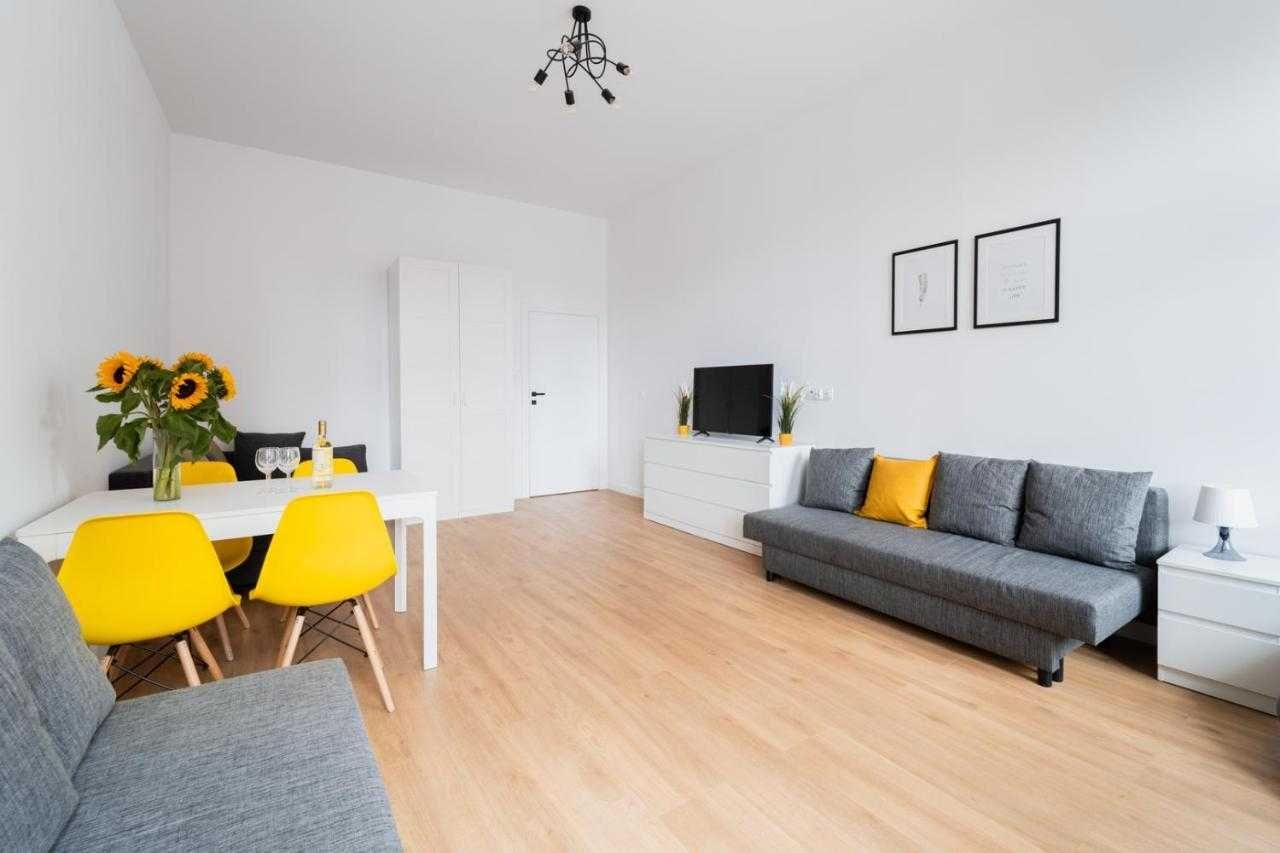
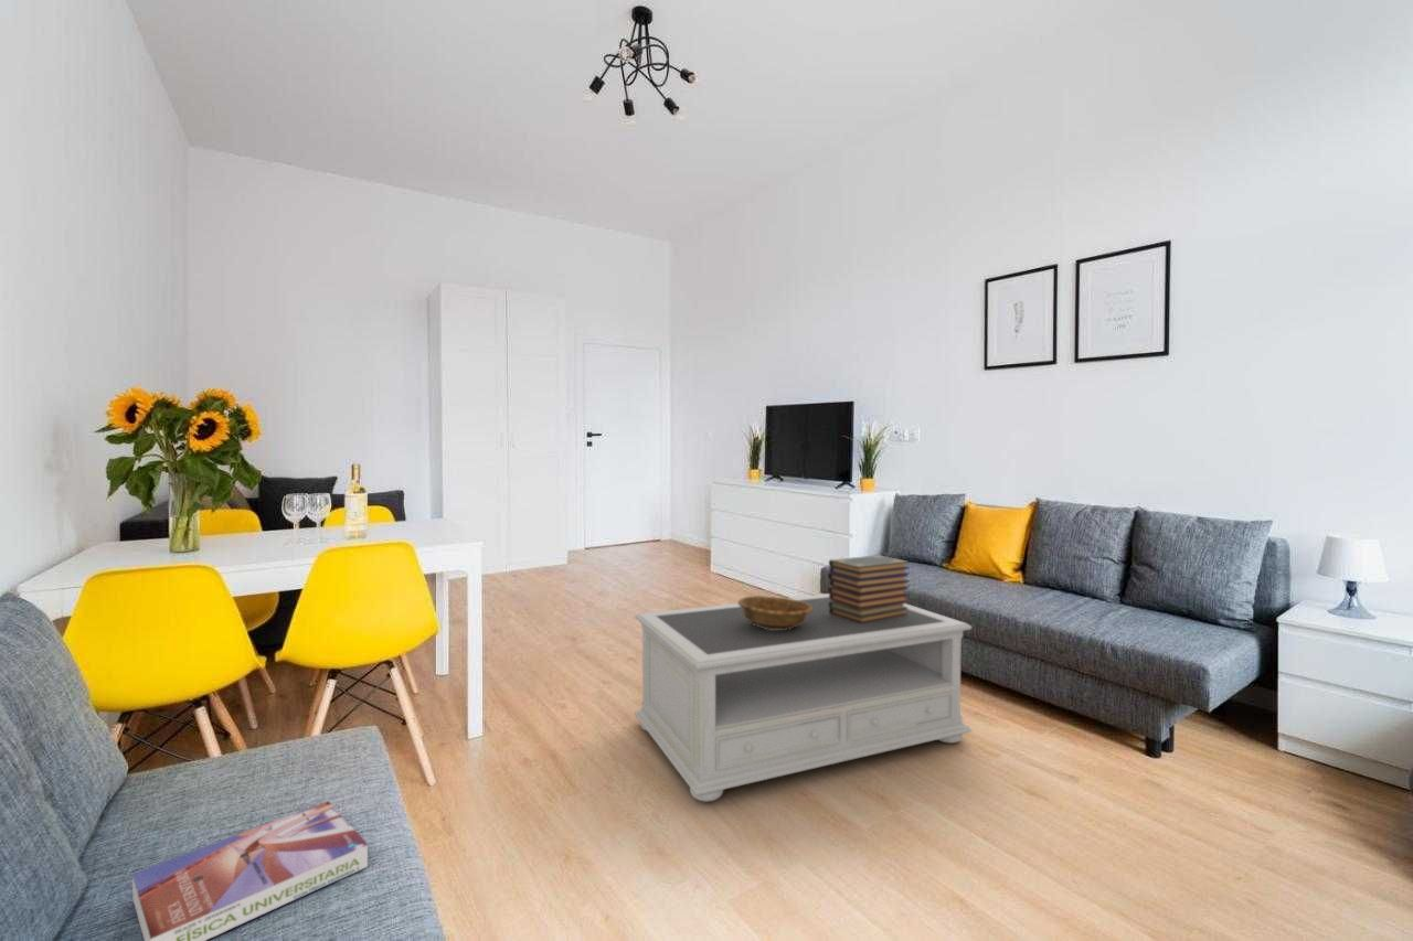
+ book stack (868, 587)
+ textbook (254, 870)
+ coffee table (797, 675)
+ decorative bowl (775, 612)
